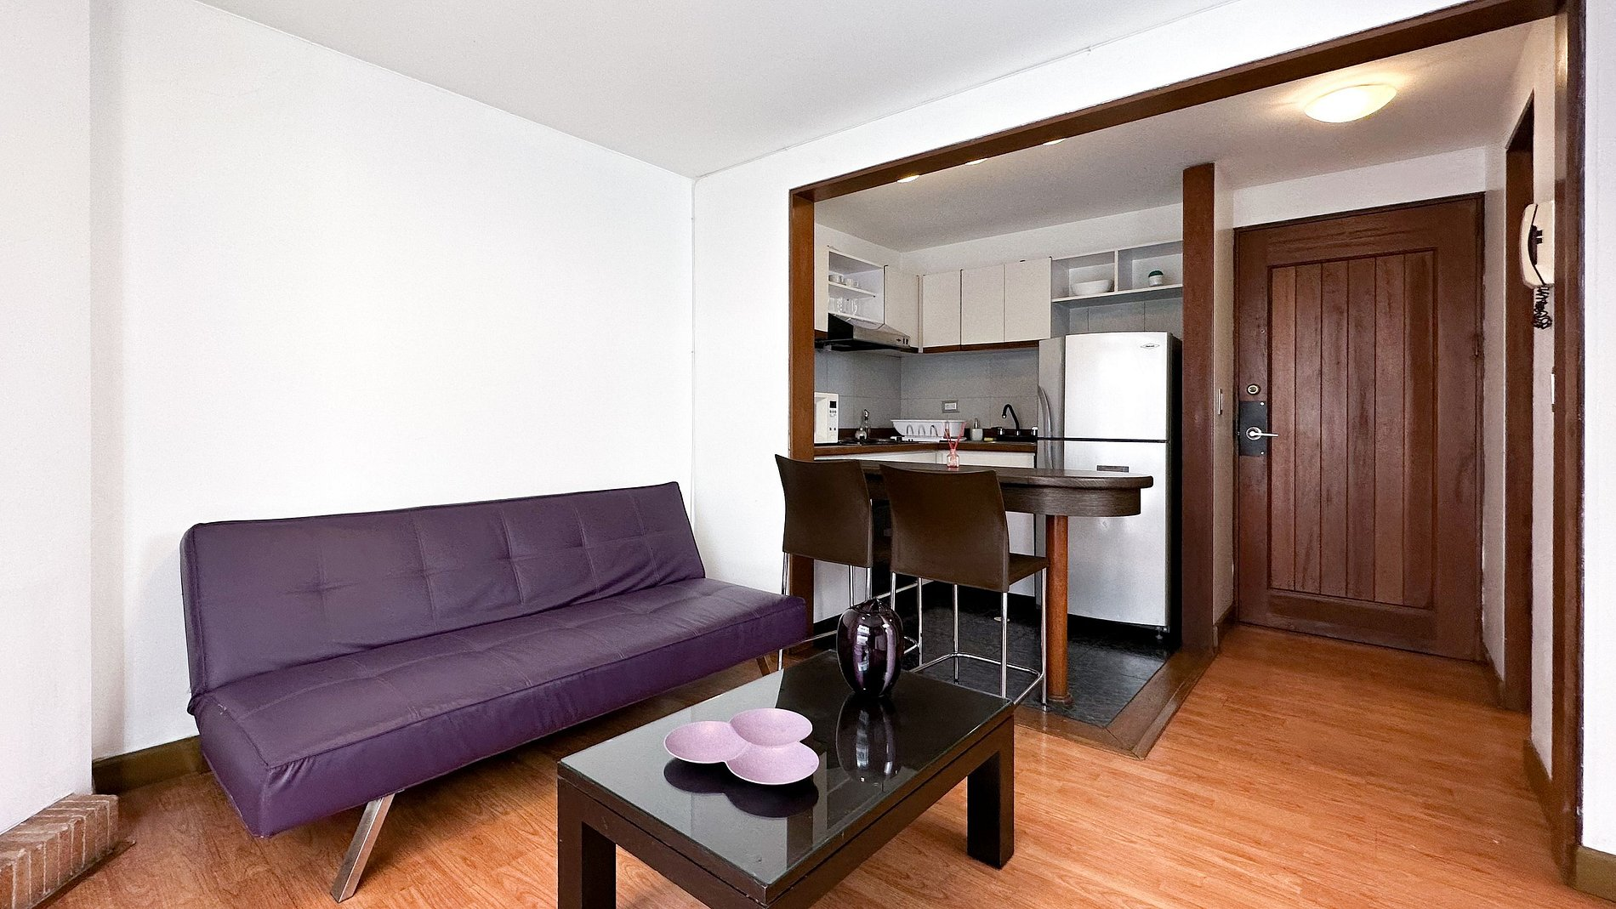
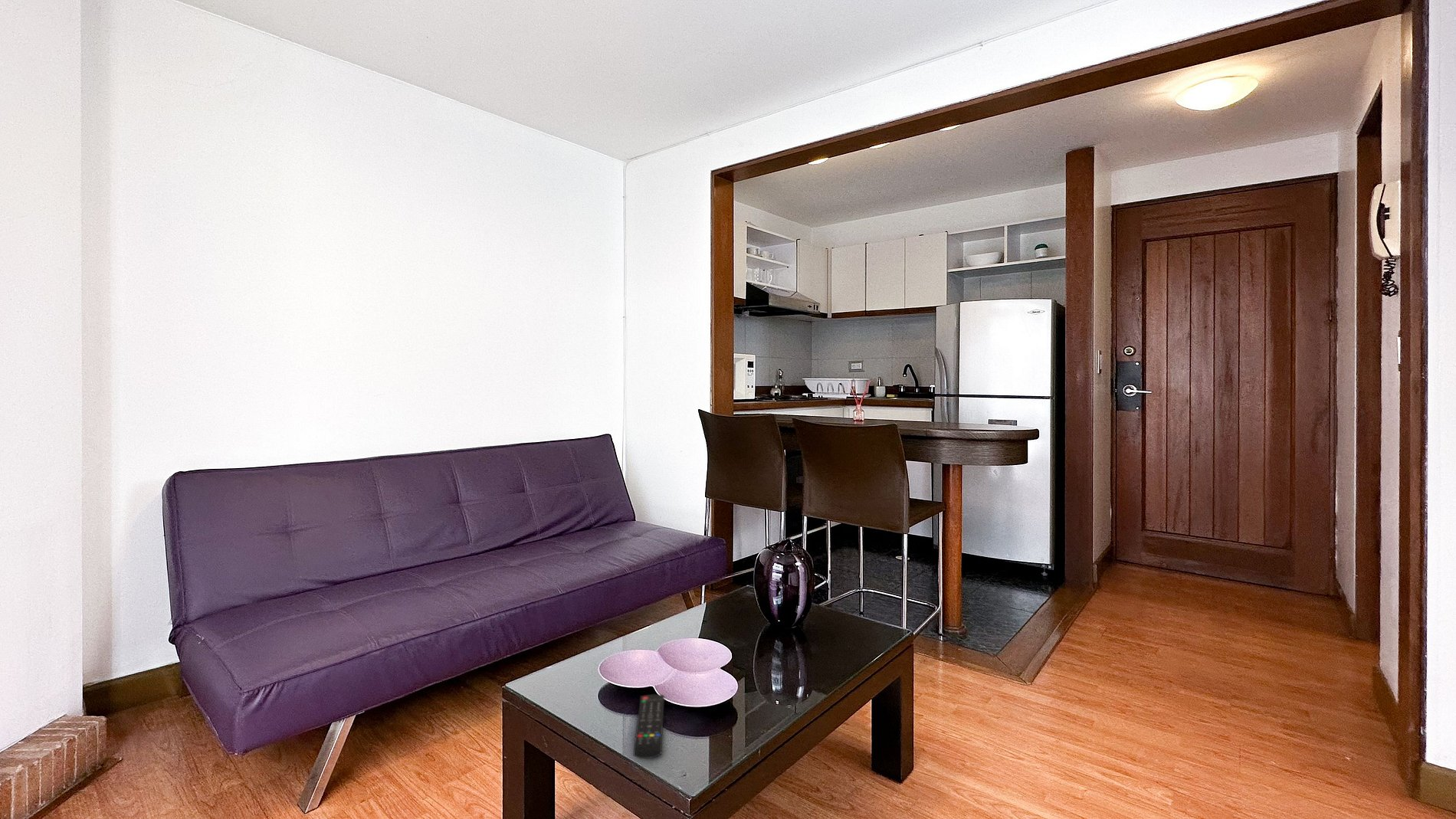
+ remote control (650, 723)
